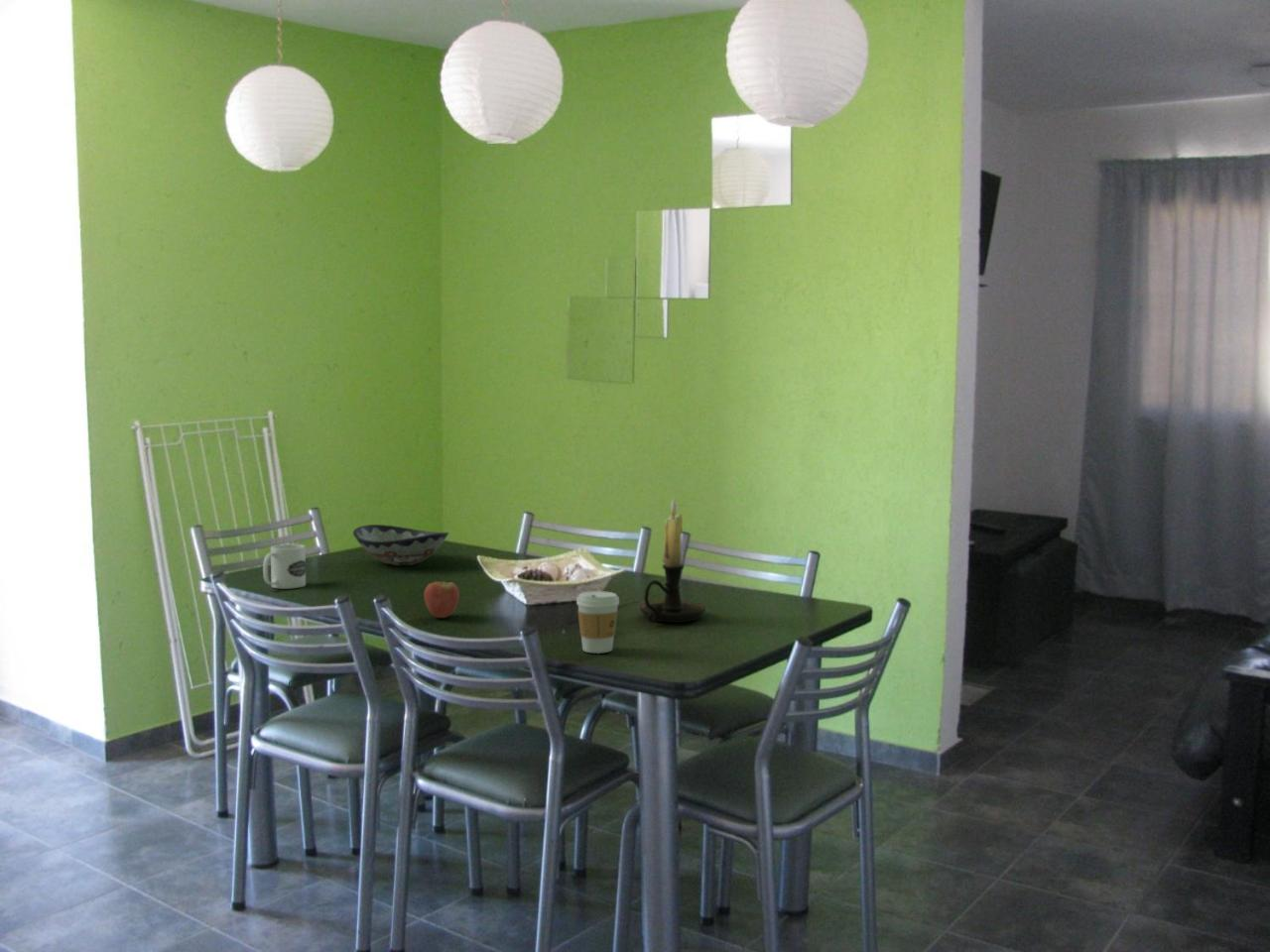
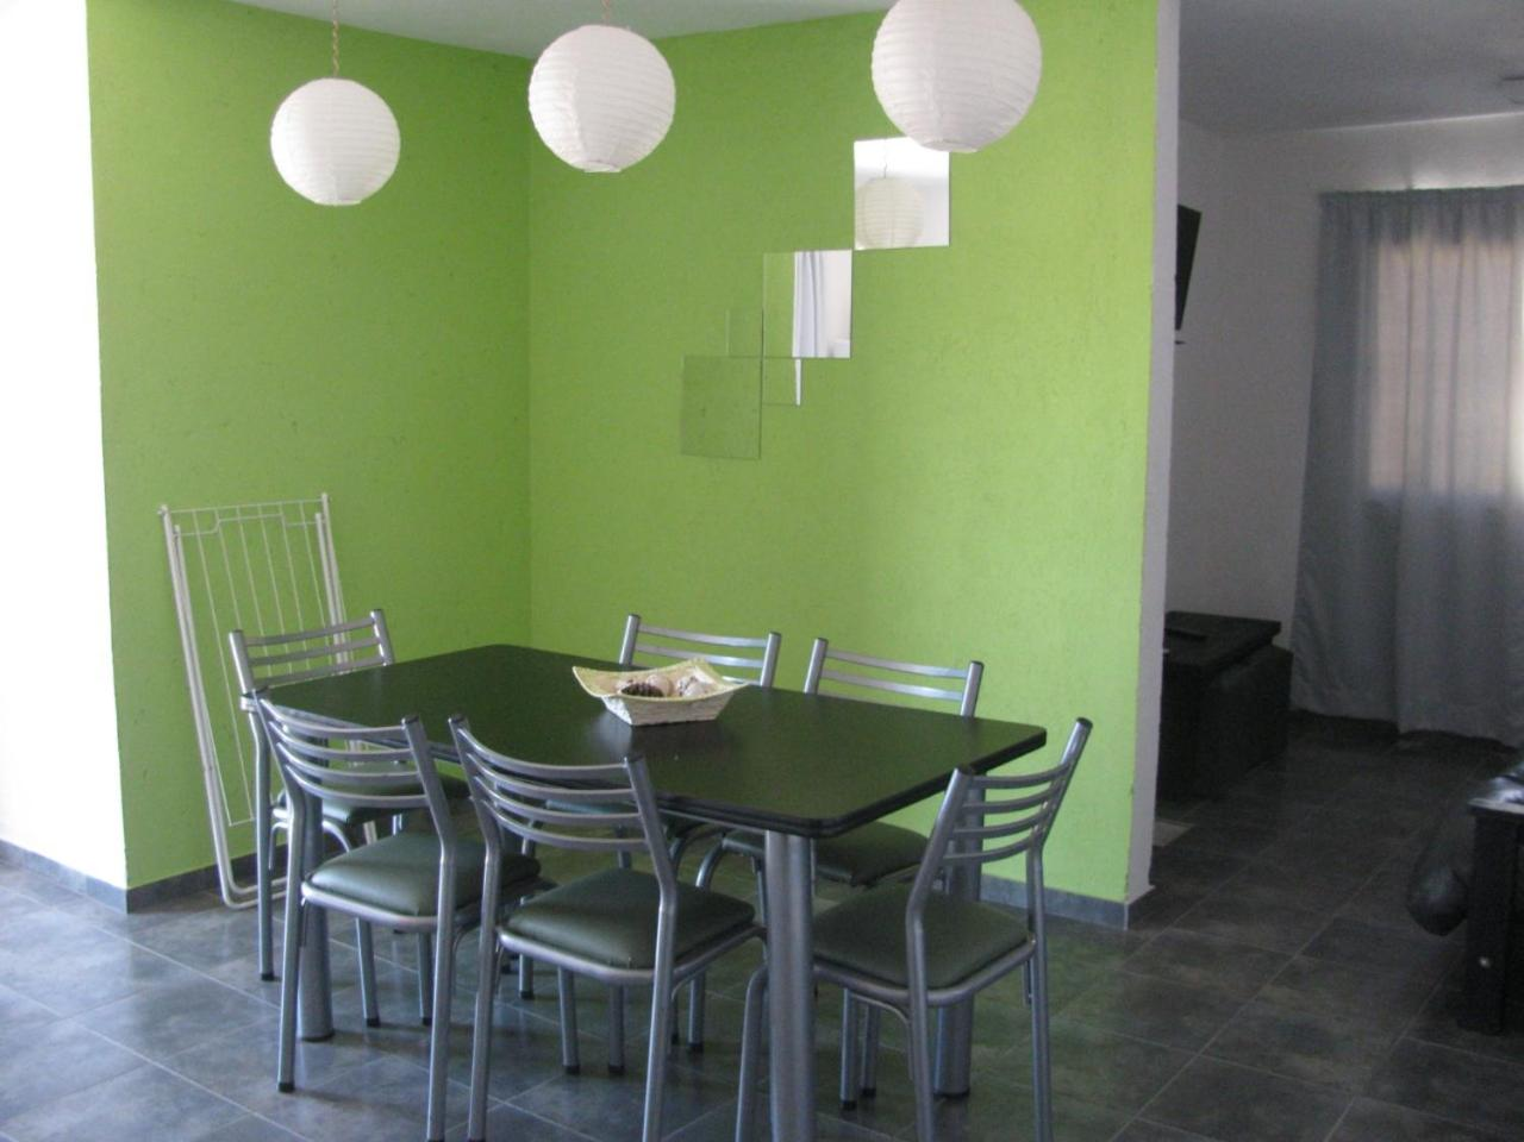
- mug (283, 566)
- decorative bowl (401, 545)
- candle holder (668, 557)
- coffee cup (597, 621)
- fruit (442, 595)
